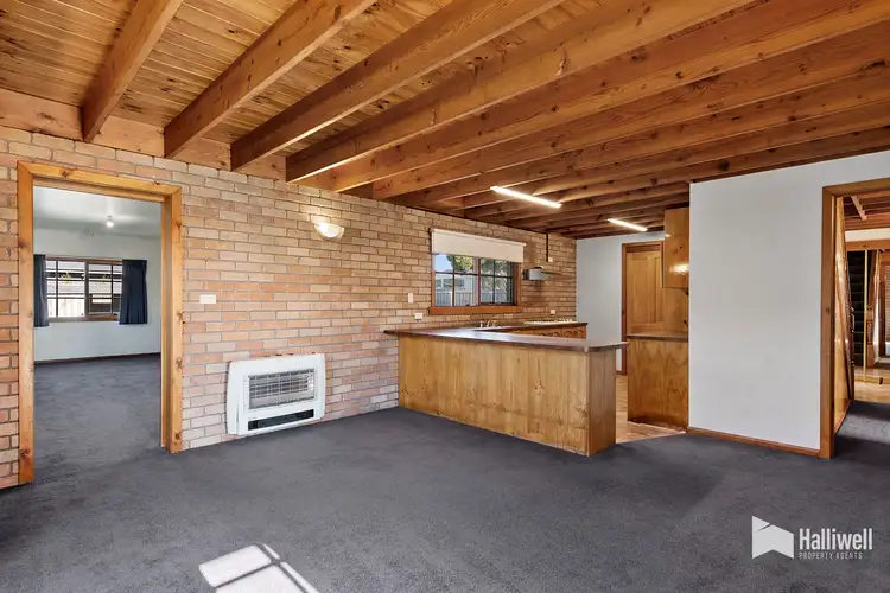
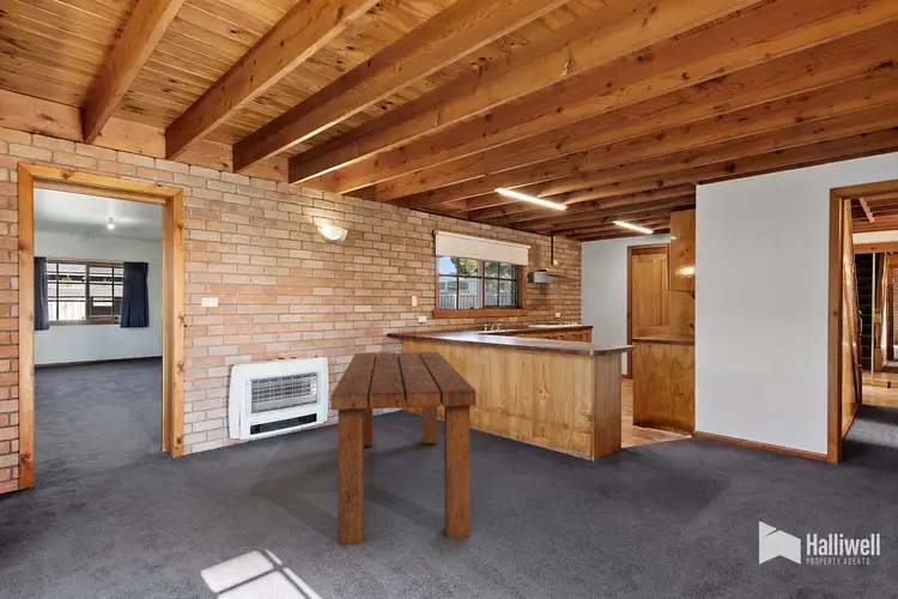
+ dining table (396, 407)
